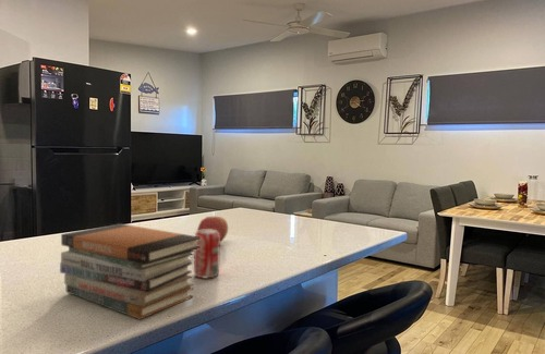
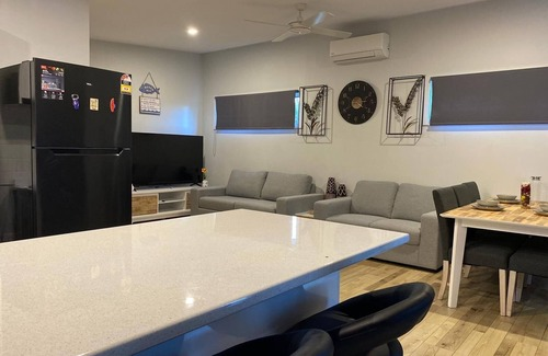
- fruit (213, 229)
- beverage can (206, 253)
- book stack (129, 265)
